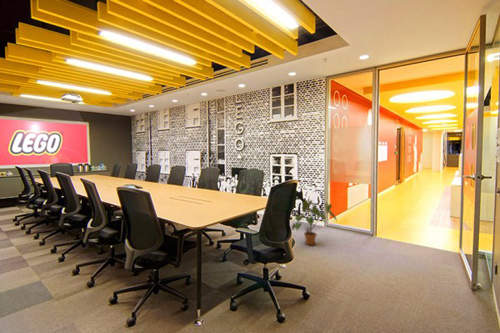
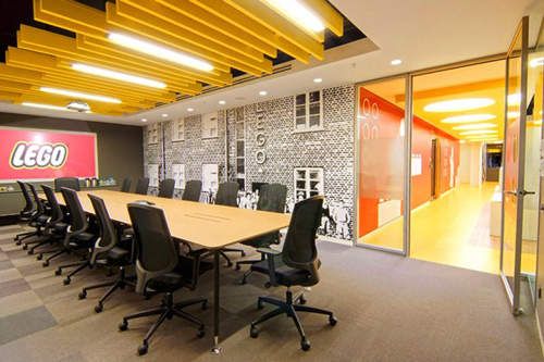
- house plant (313, 221)
